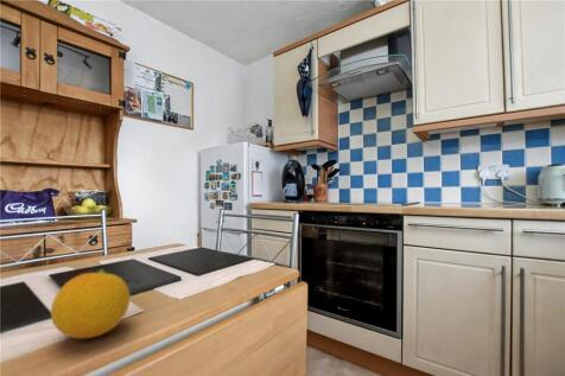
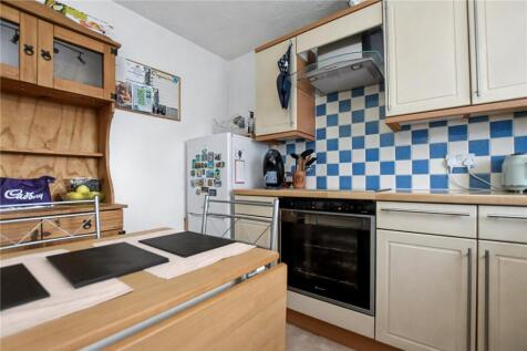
- fruit (93, 302)
